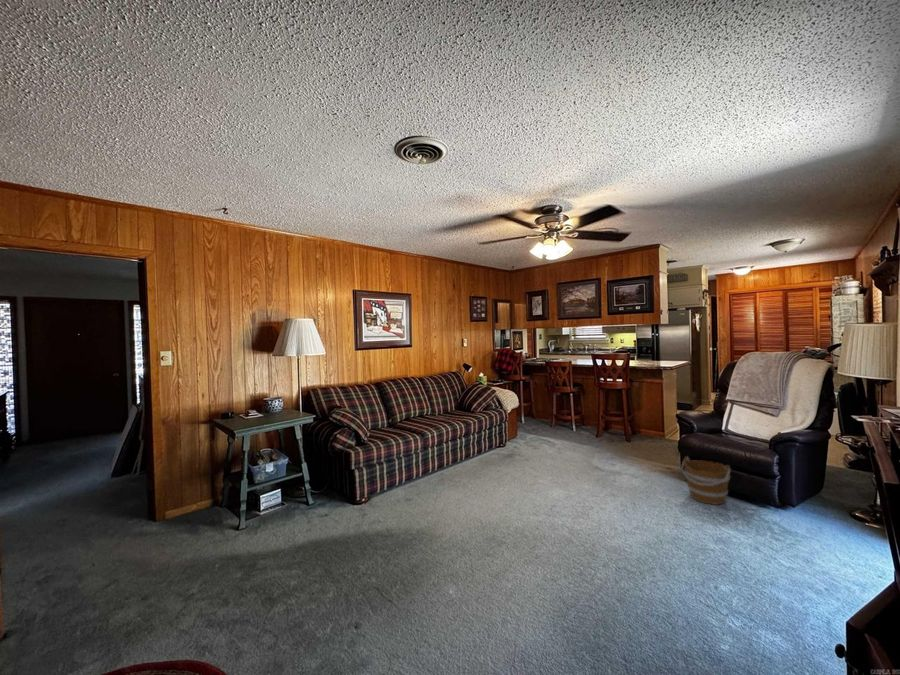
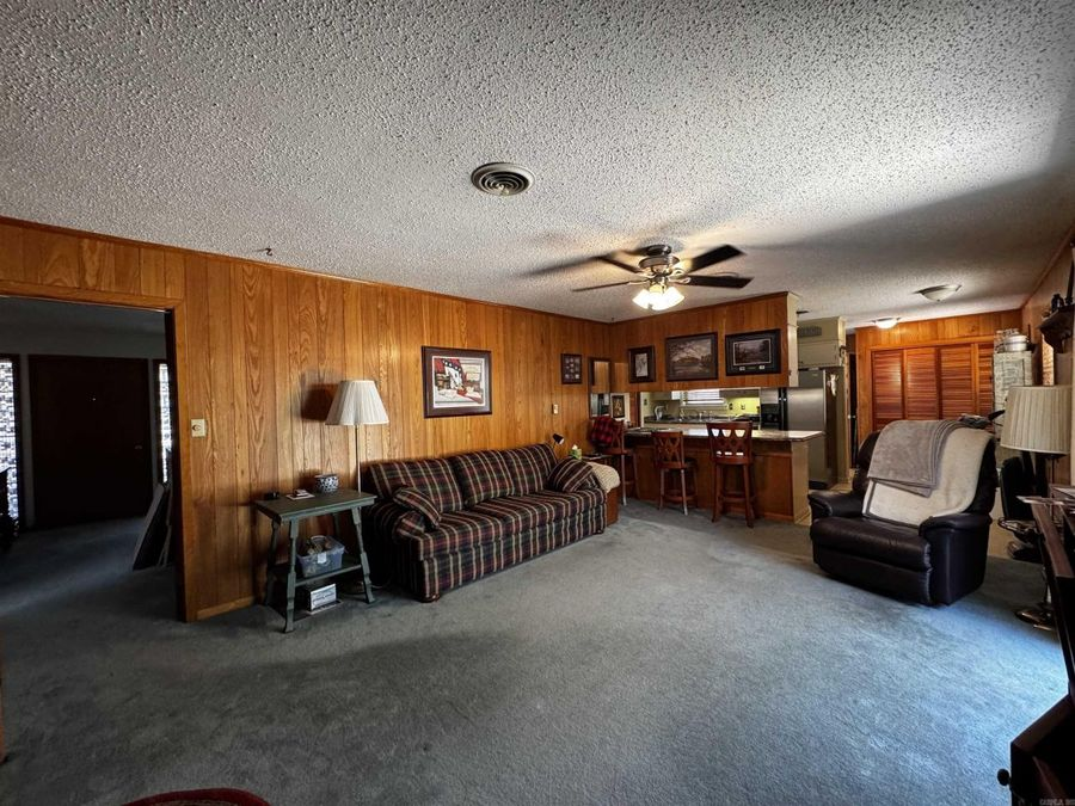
- bucket (706, 479)
